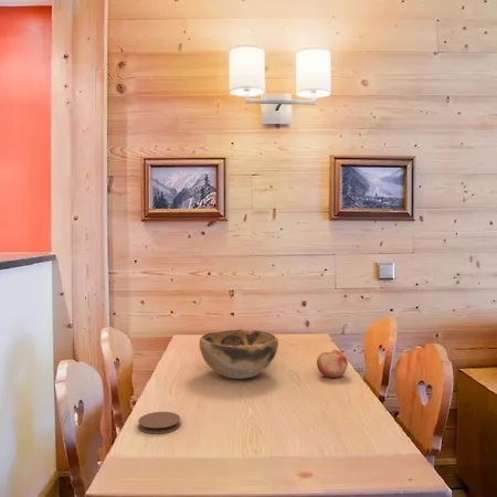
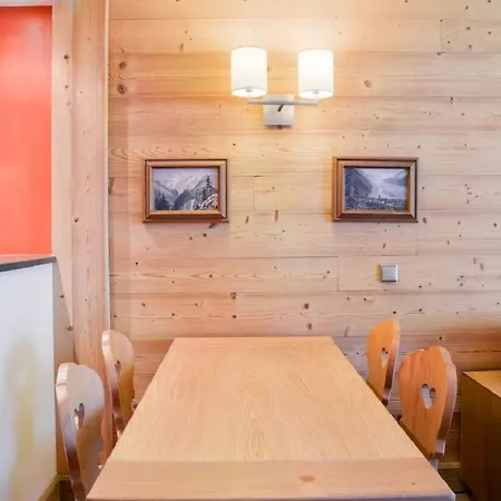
- fruit (331, 363)
- coaster (159, 422)
- decorative bowl (239, 356)
